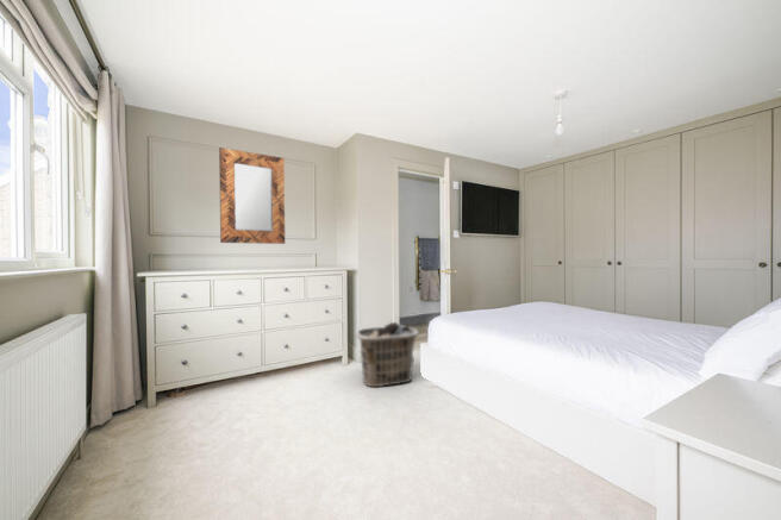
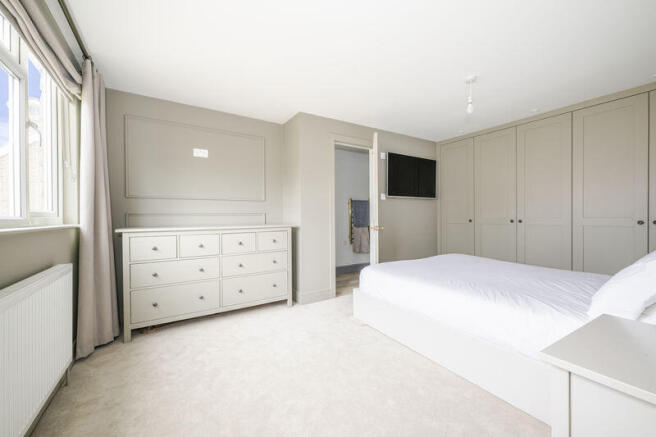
- home mirror (254, 198)
- clothes hamper (387, 350)
